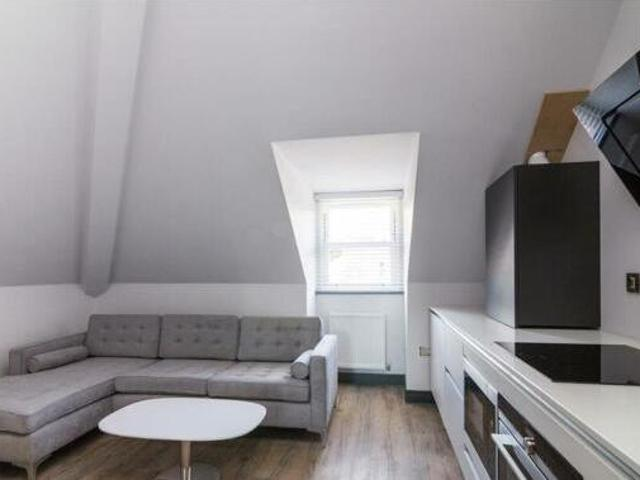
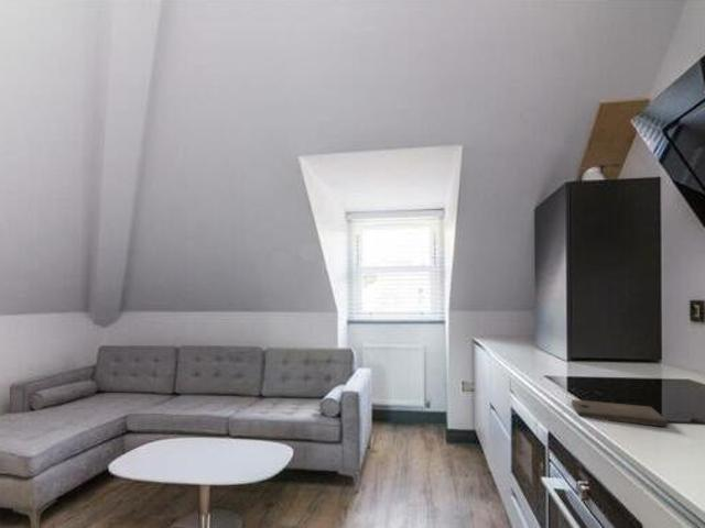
+ cutting board (616, 411)
